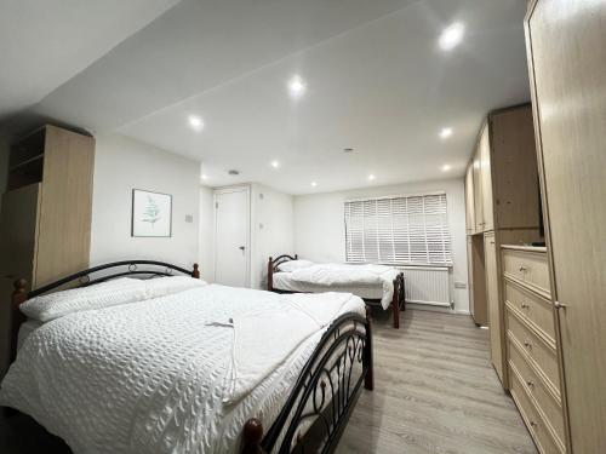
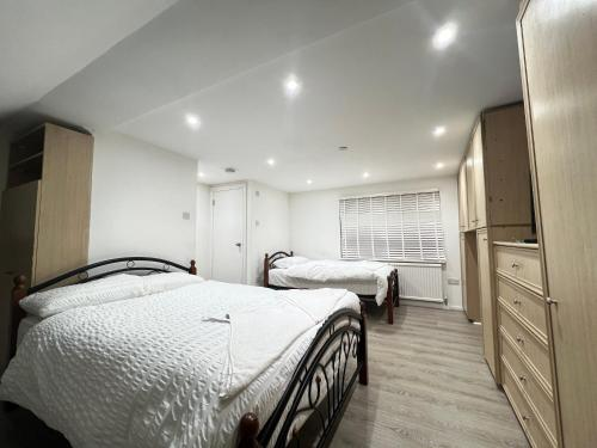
- wall art (153, 214)
